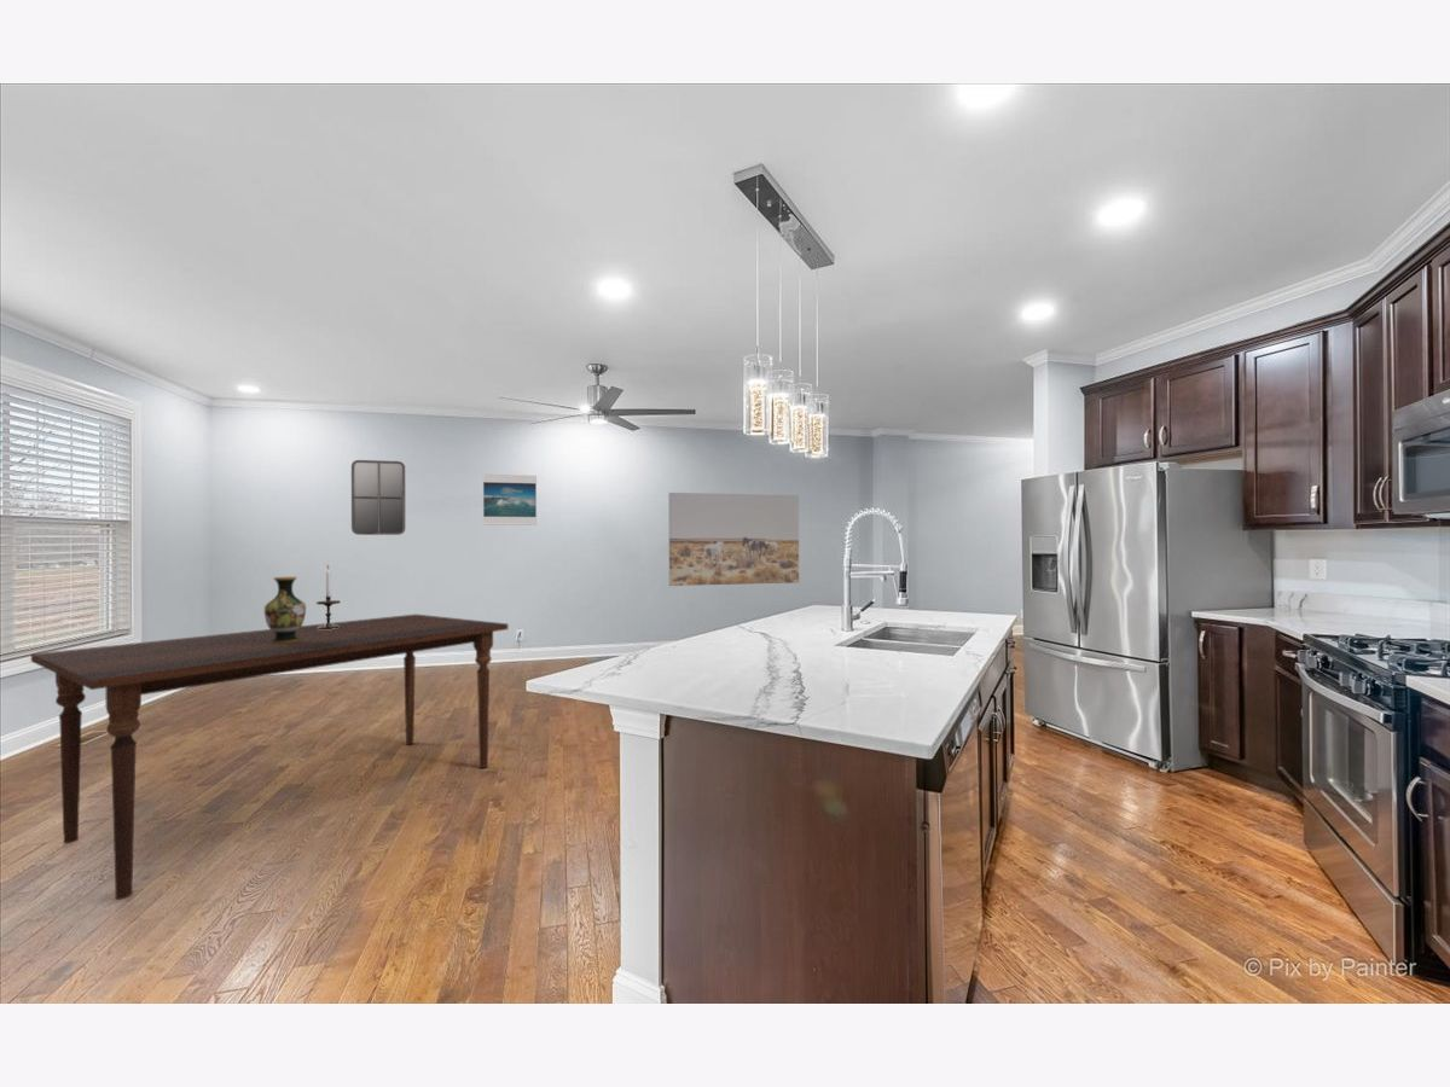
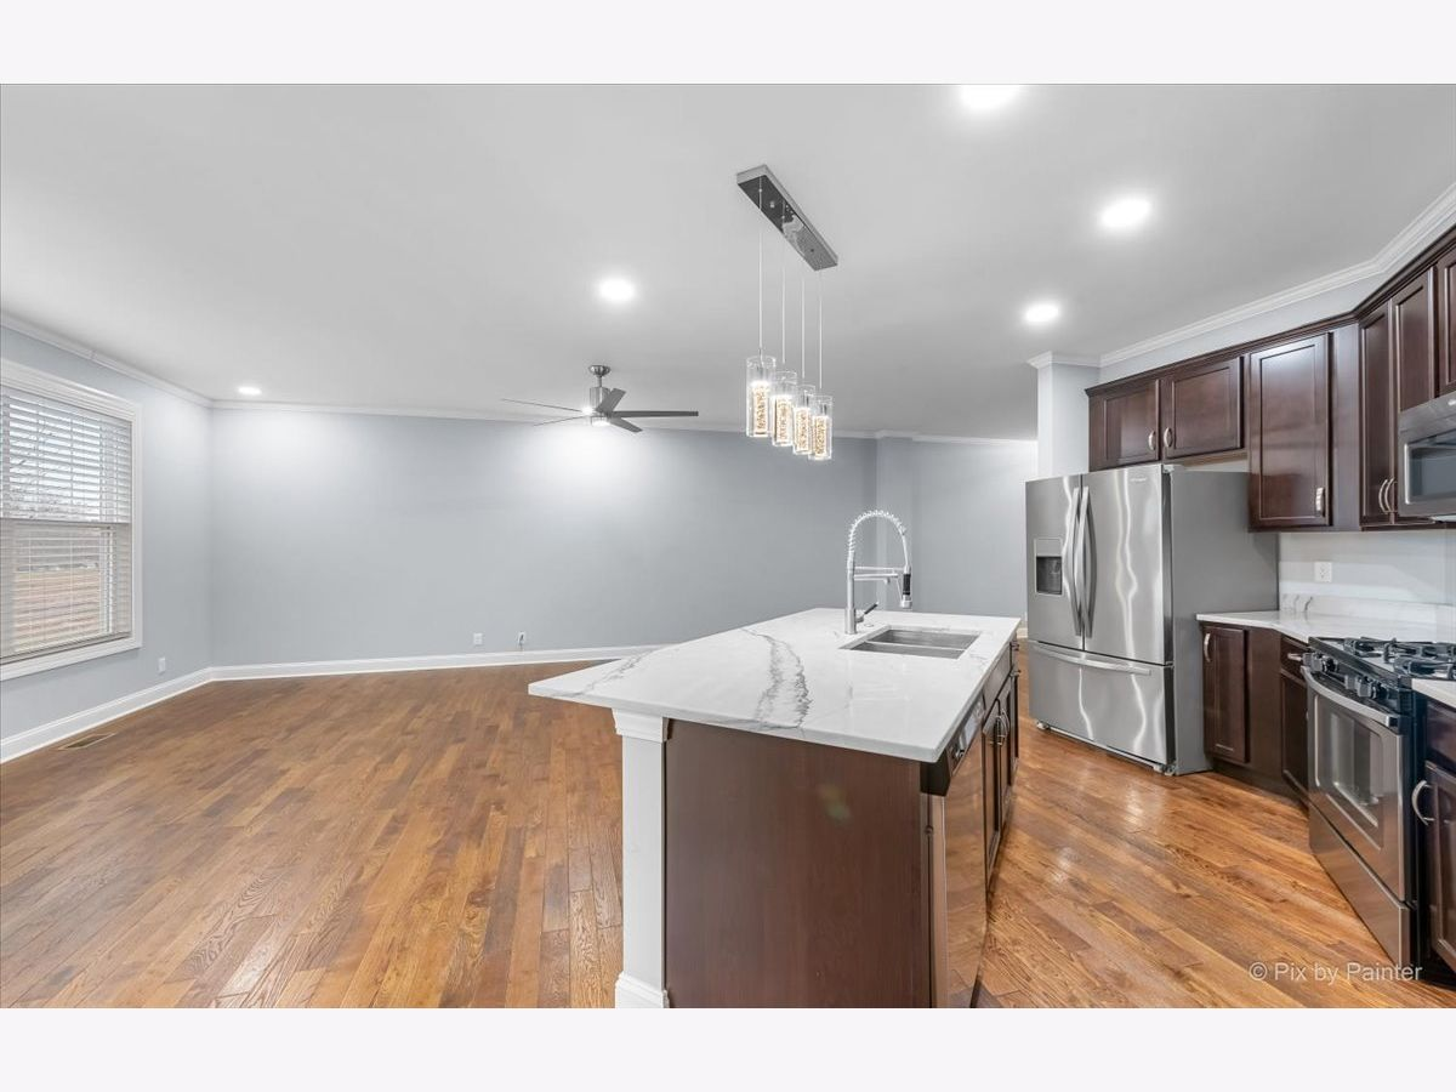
- dining table (301, 669)
- wall art (735, 539)
- vase (285, 609)
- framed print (510, 500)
- candlestick (327, 595)
- home mirror (378, 498)
